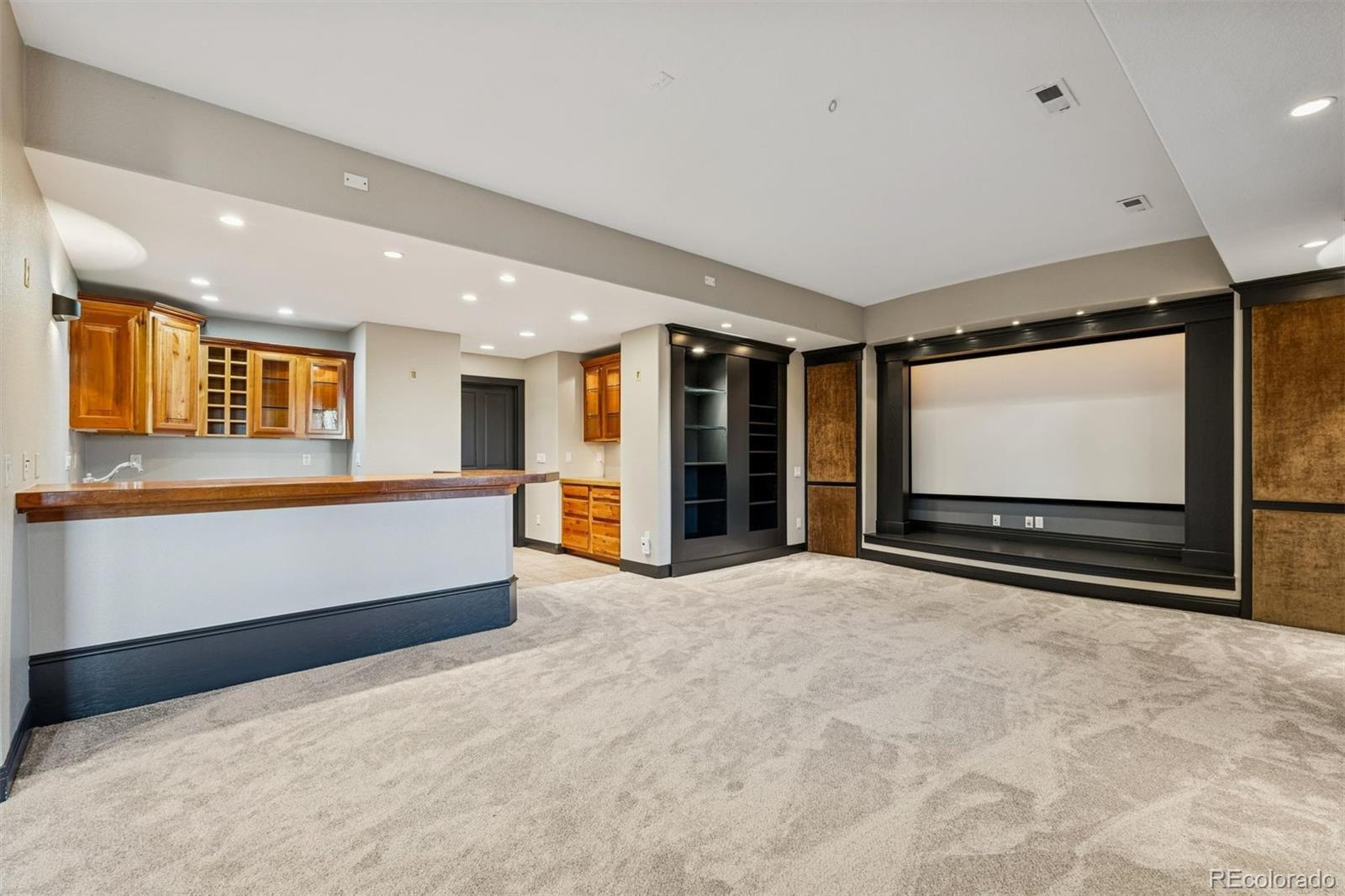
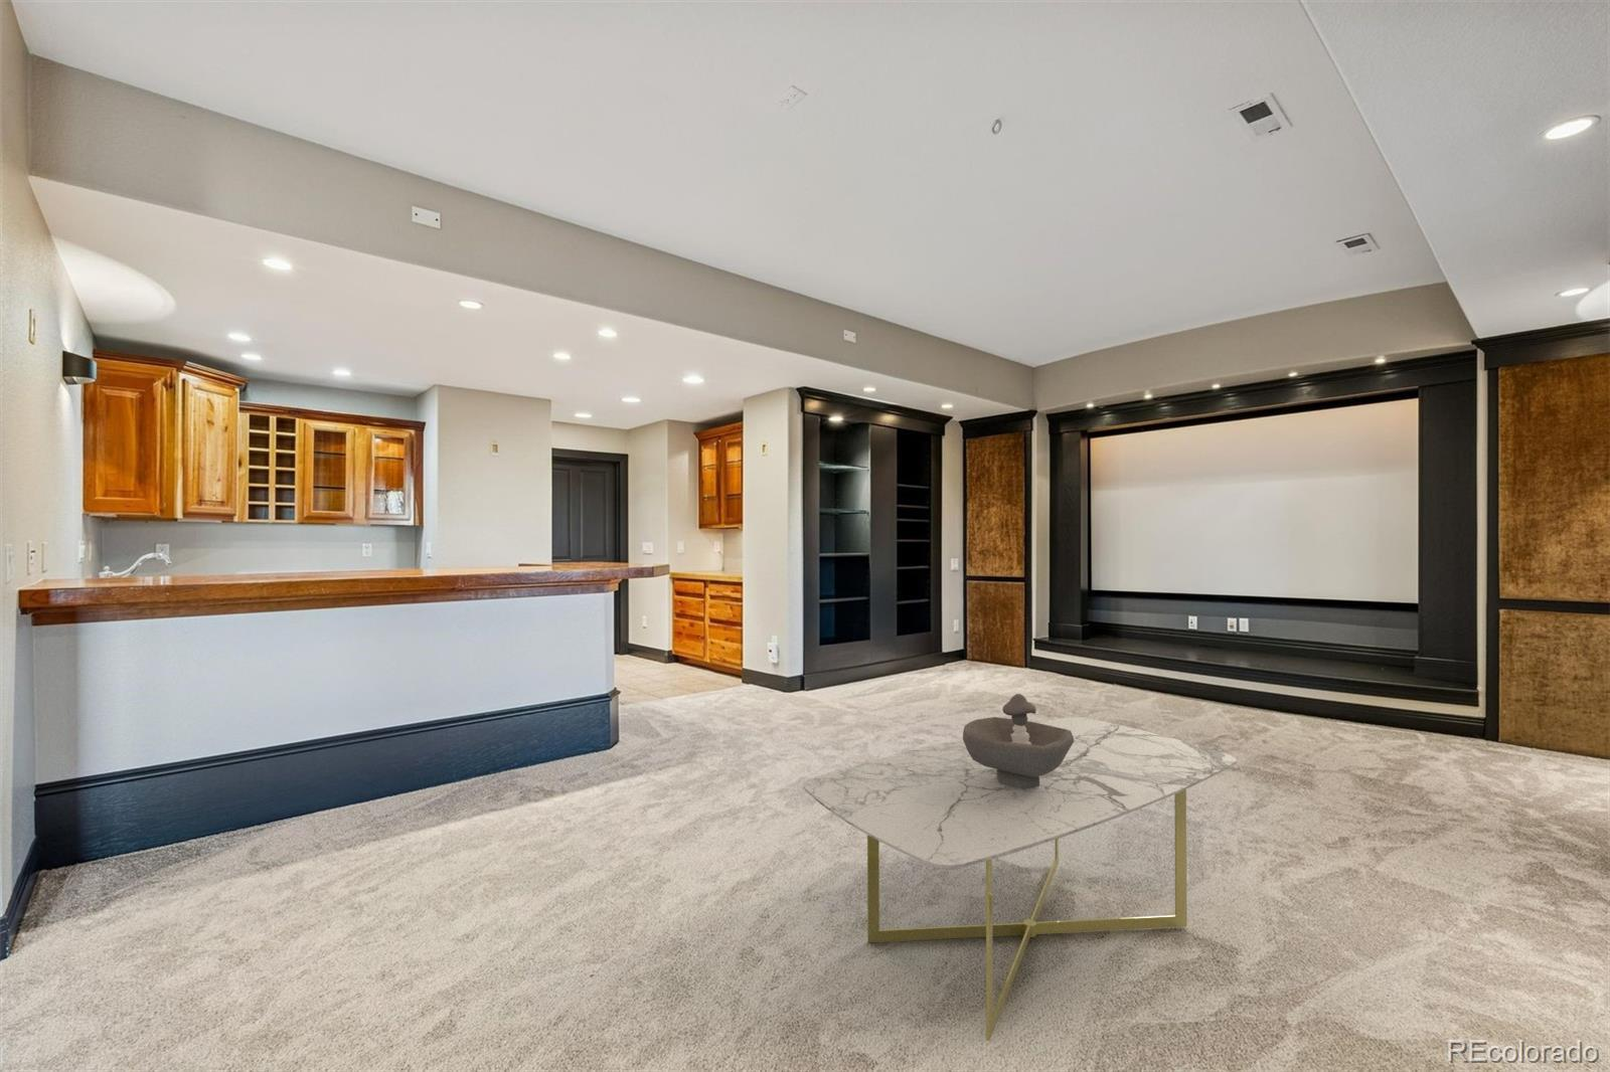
+ coffee table (1027, 848)
+ decorative bowl (1017, 736)
